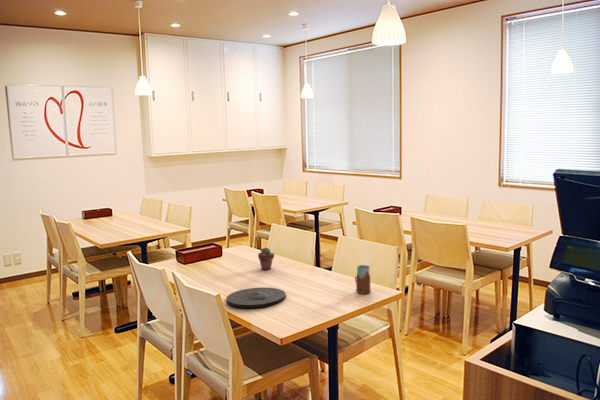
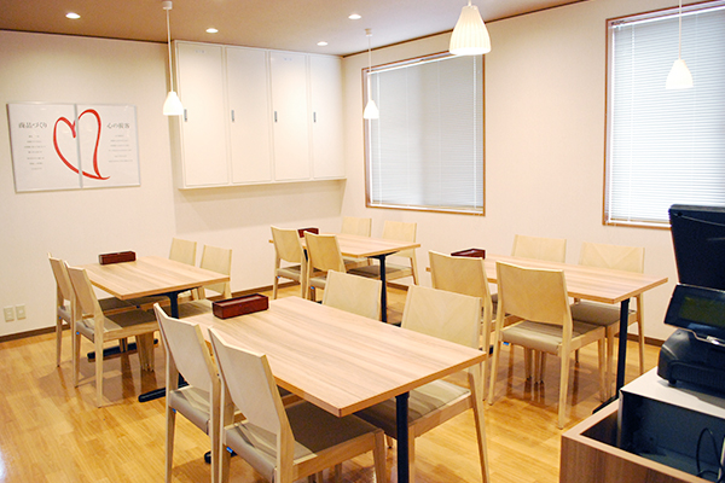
- drinking glass (361, 278)
- plate (256, 295)
- potted succulent (266, 257)
